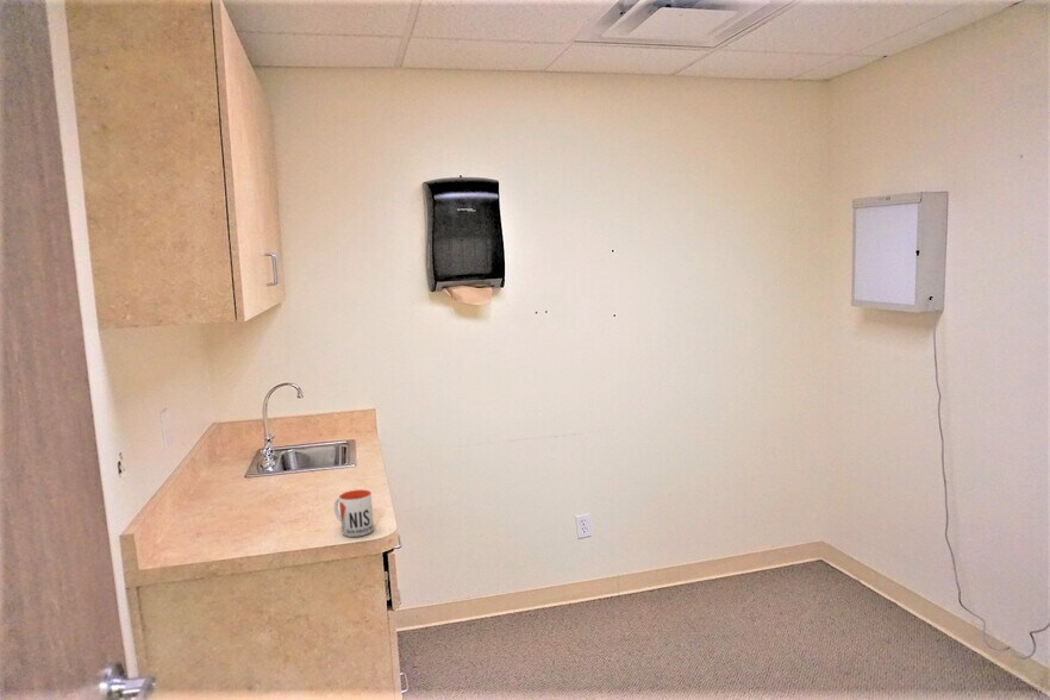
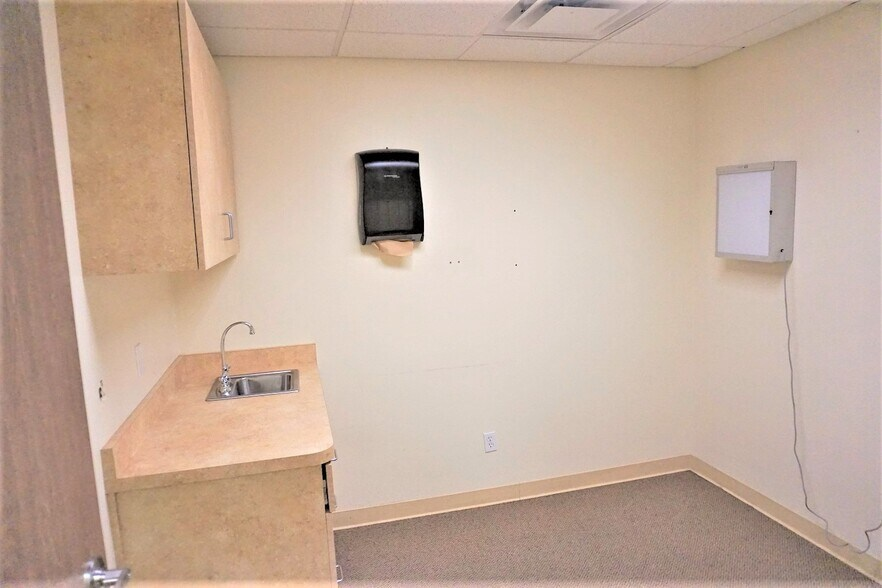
- mug (351, 511)
